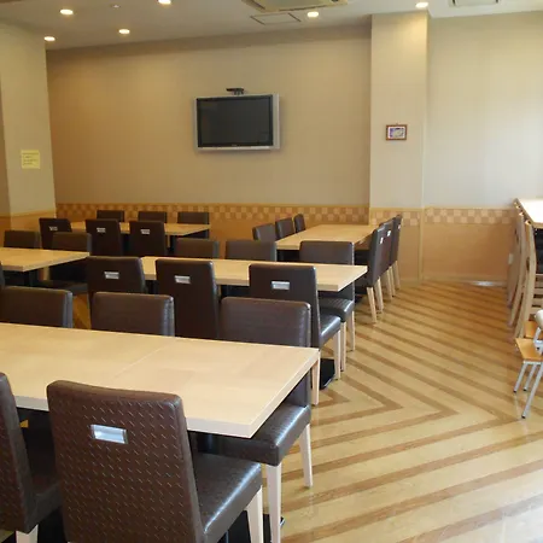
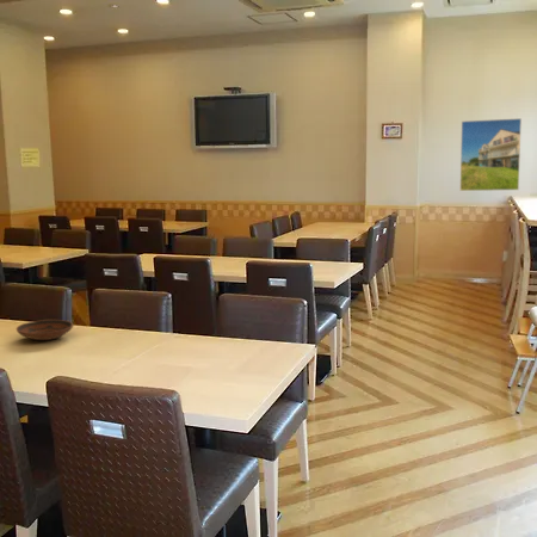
+ bowl (45, 331)
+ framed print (489, 155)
